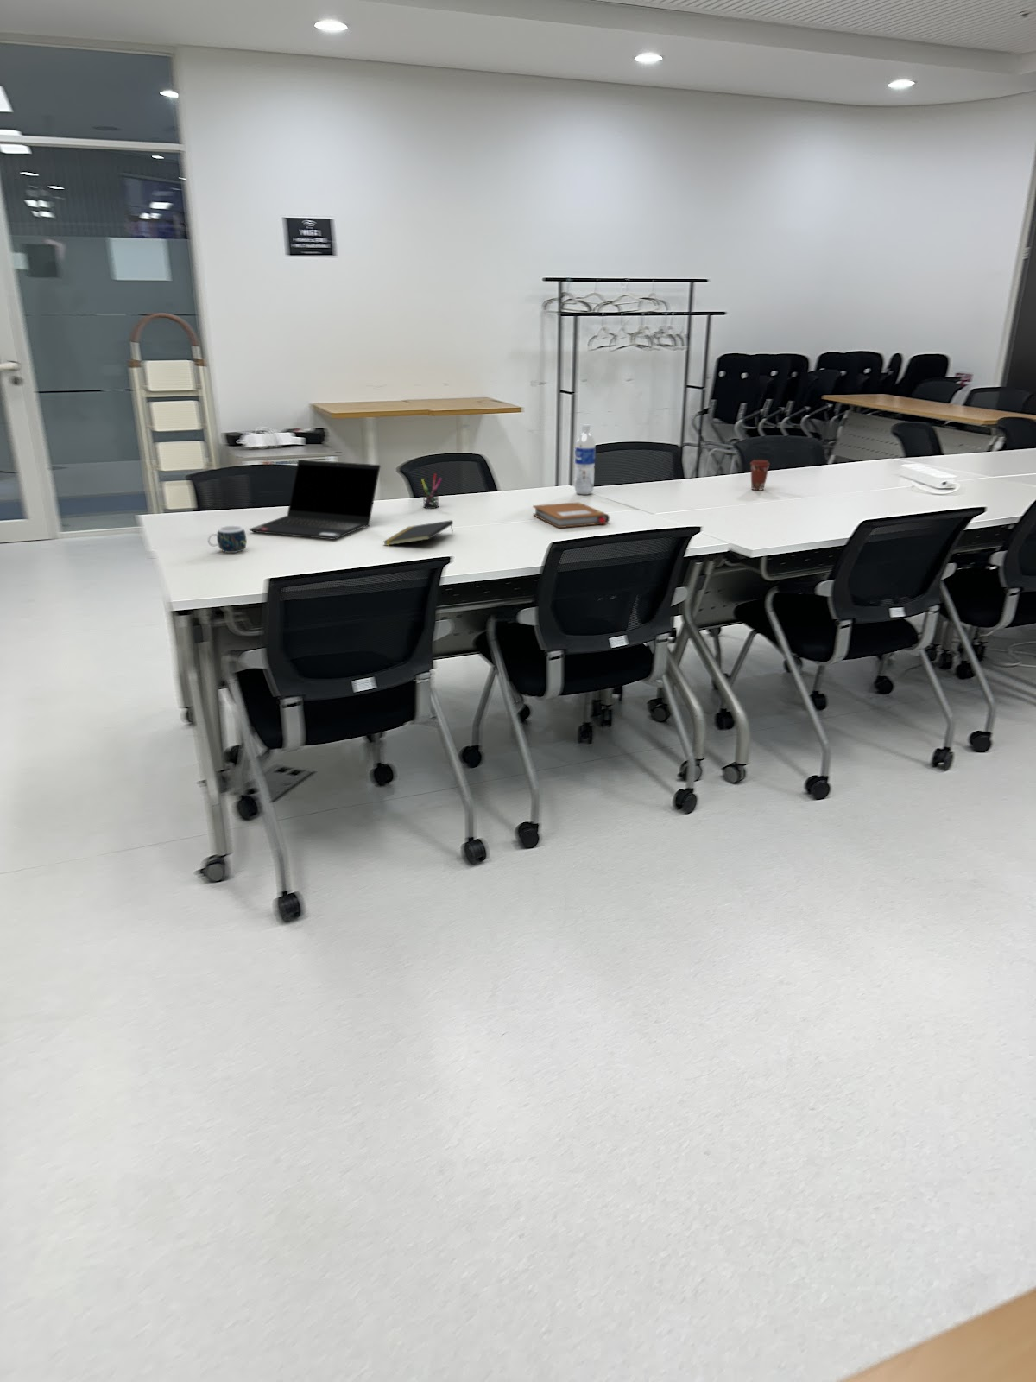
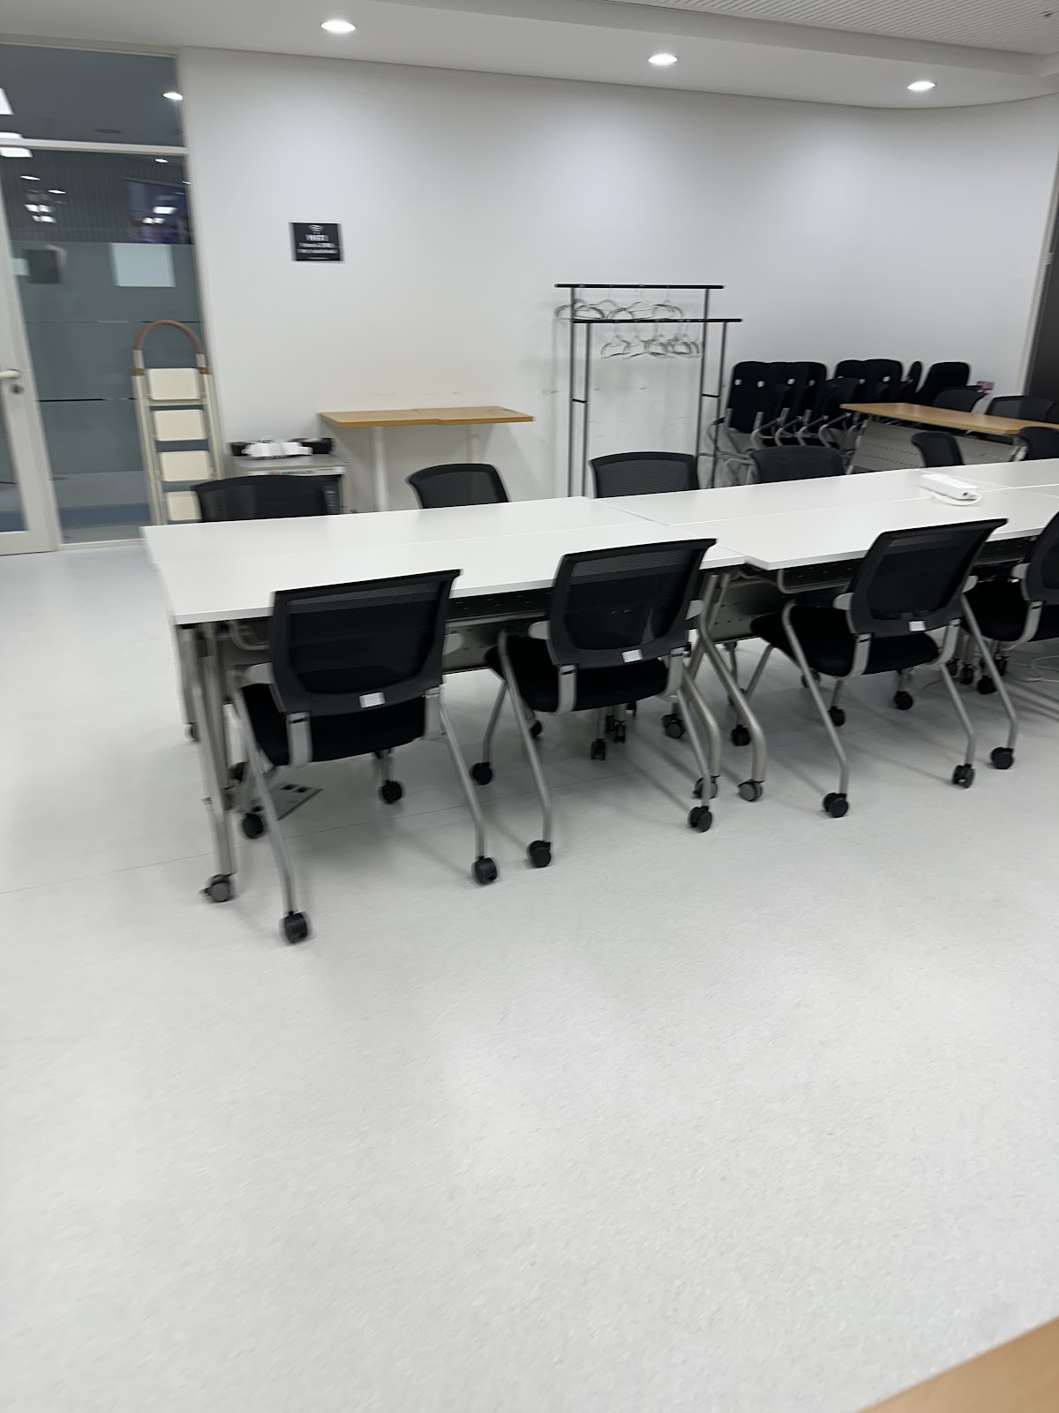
- laptop computer (316, 498)
- notebook (570, 514)
- water bottle (584, 459)
- pen holder (429, 491)
- coffee cup (758, 474)
- mug (226, 540)
- notepad (419, 532)
